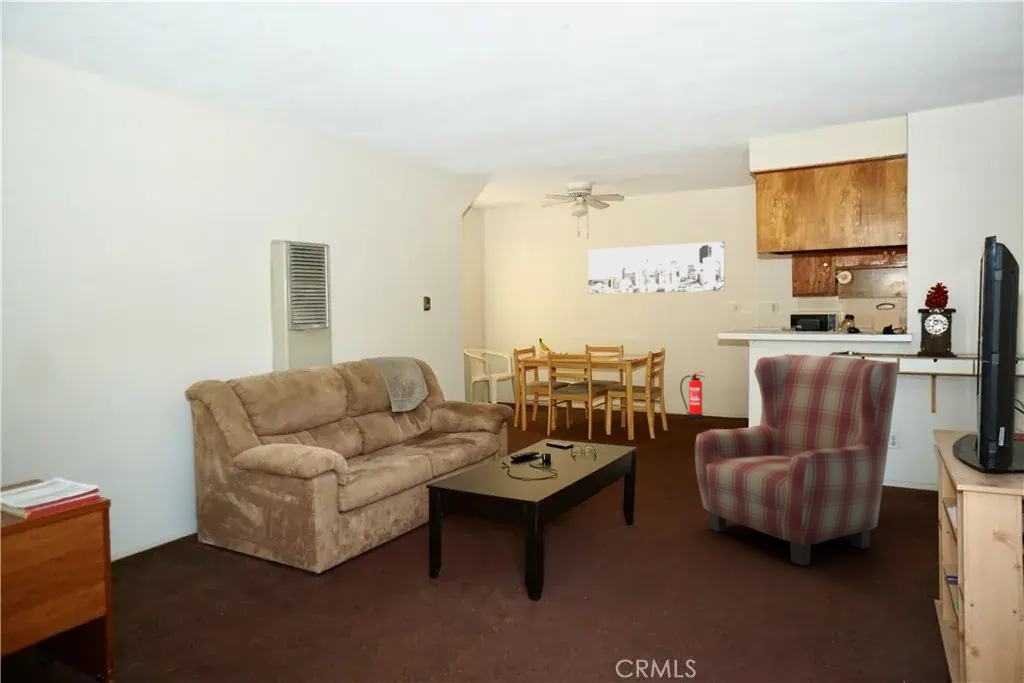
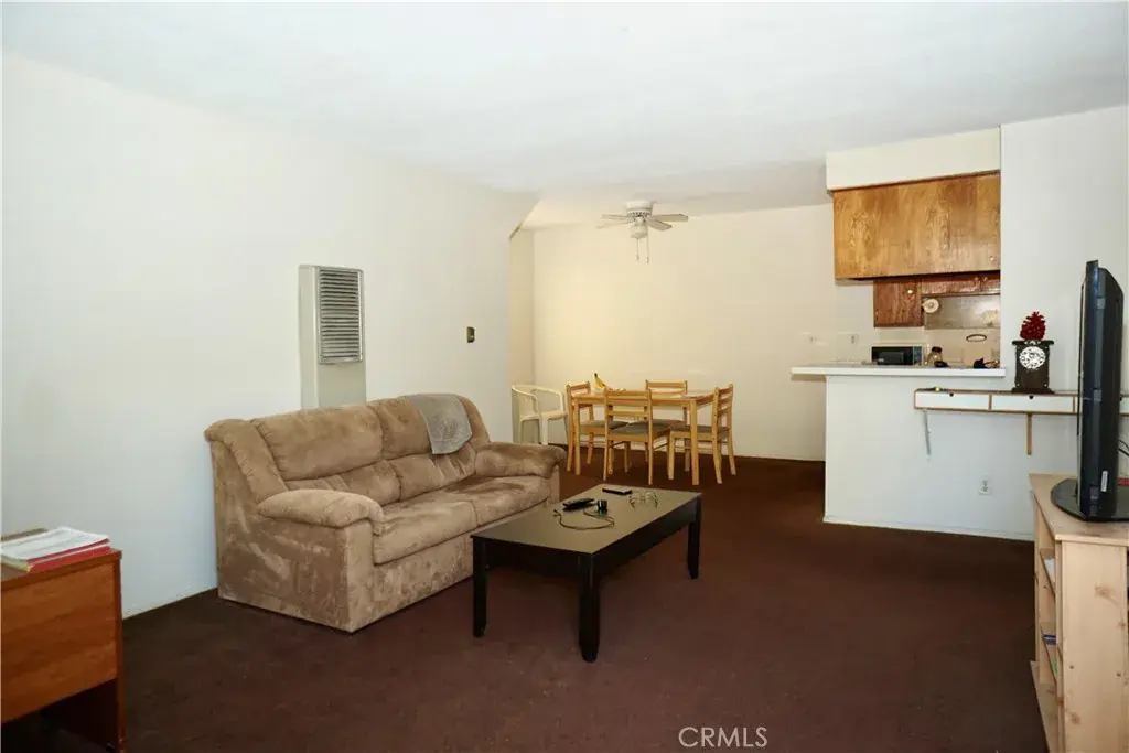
- armchair (794, 448)
- wall art (653, 269)
- fire extinguisher (692, 393)
